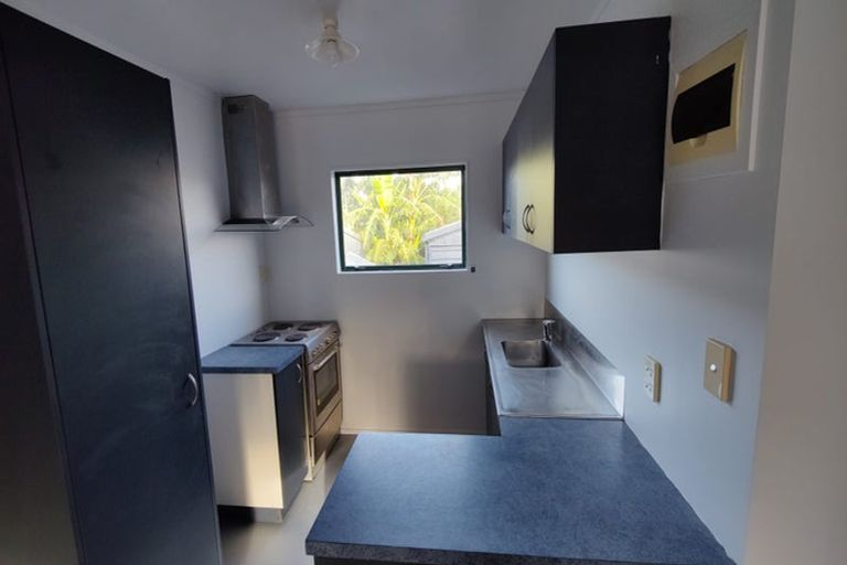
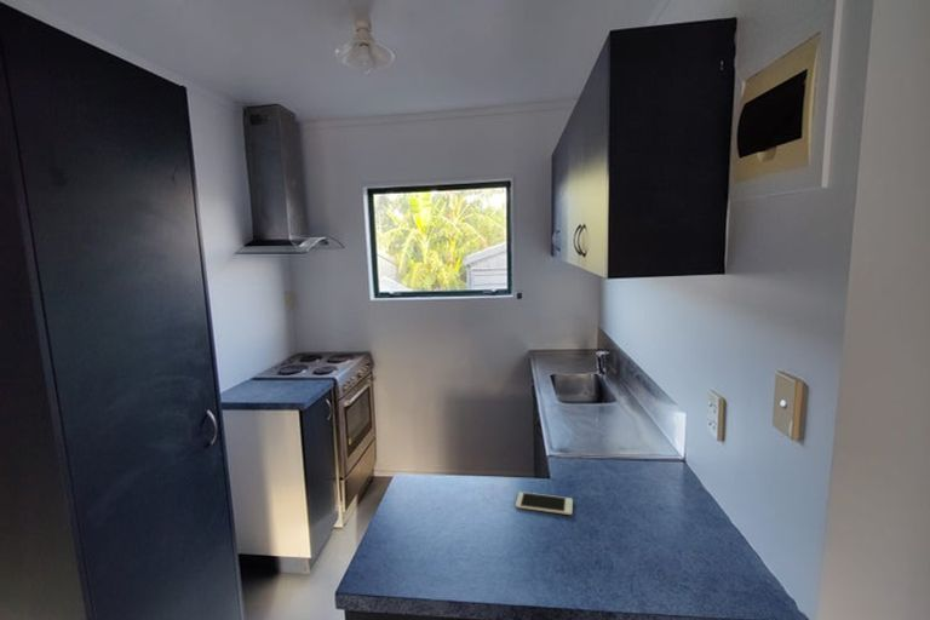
+ cell phone (544, 503)
